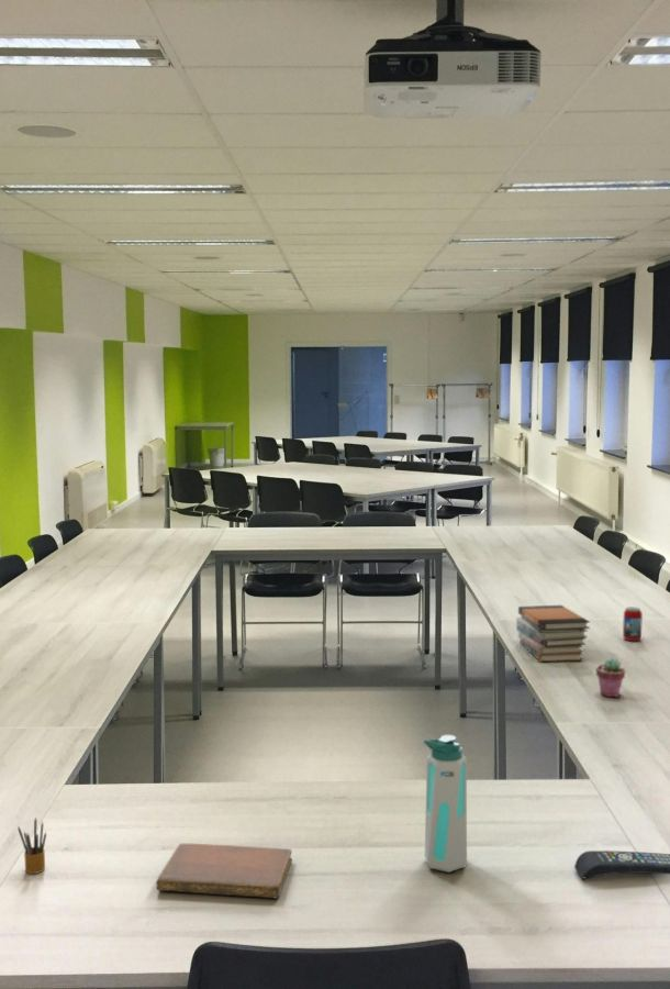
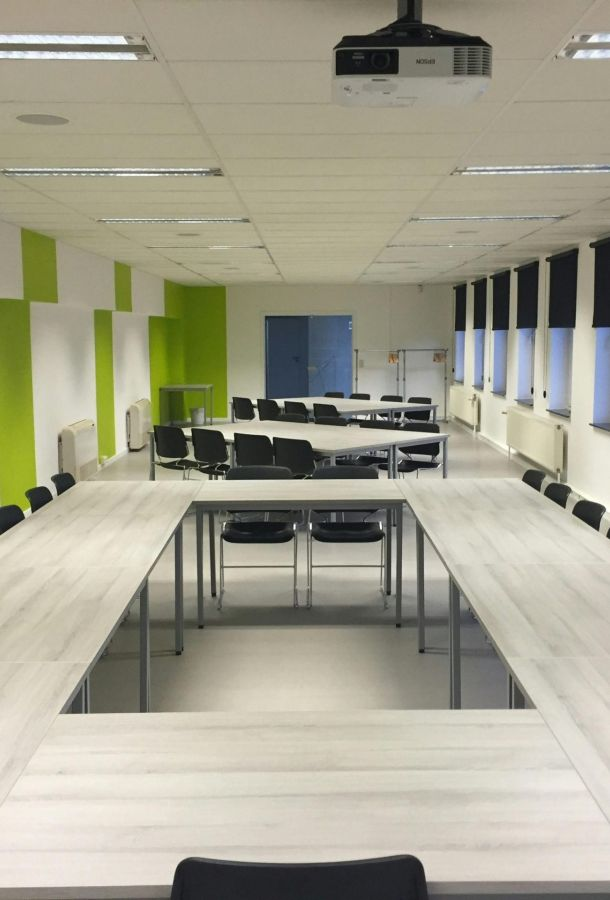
- potted succulent (610, 676)
- pencil box (34, 845)
- notebook (226, 869)
- beverage can (632, 623)
- book stack (550, 632)
- remote control (629, 863)
- water bottle (445, 801)
